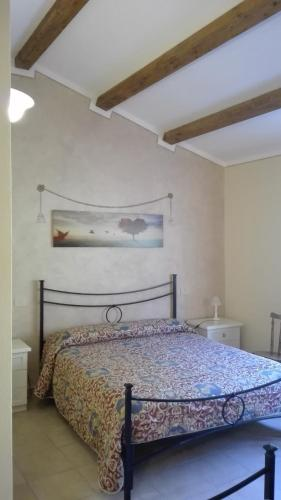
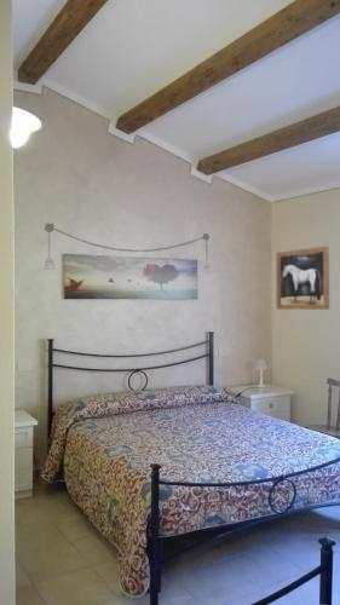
+ wall art (301, 278)
